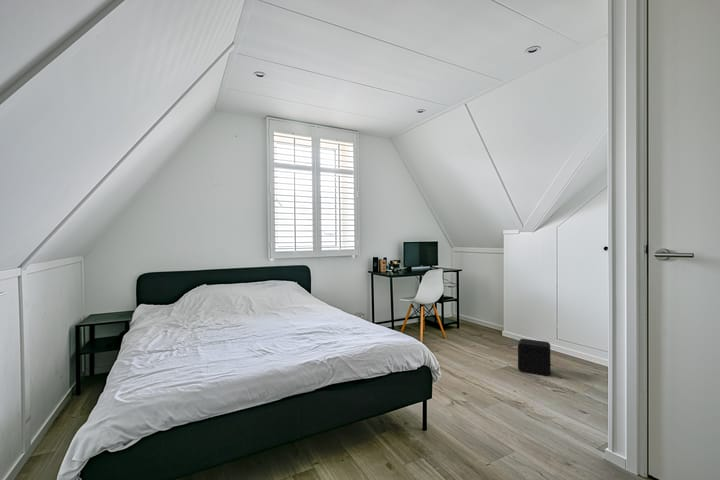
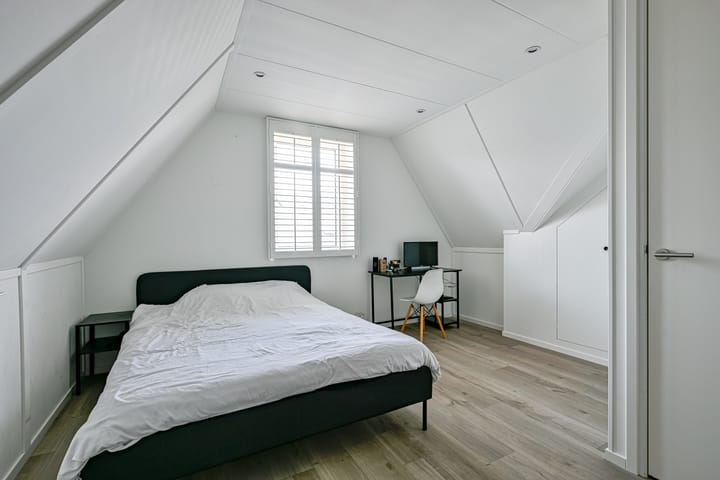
- air purifier (534, 356)
